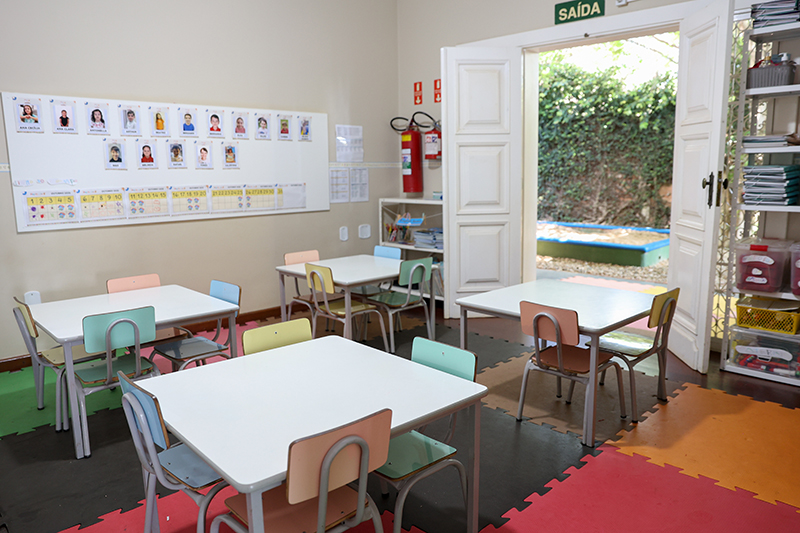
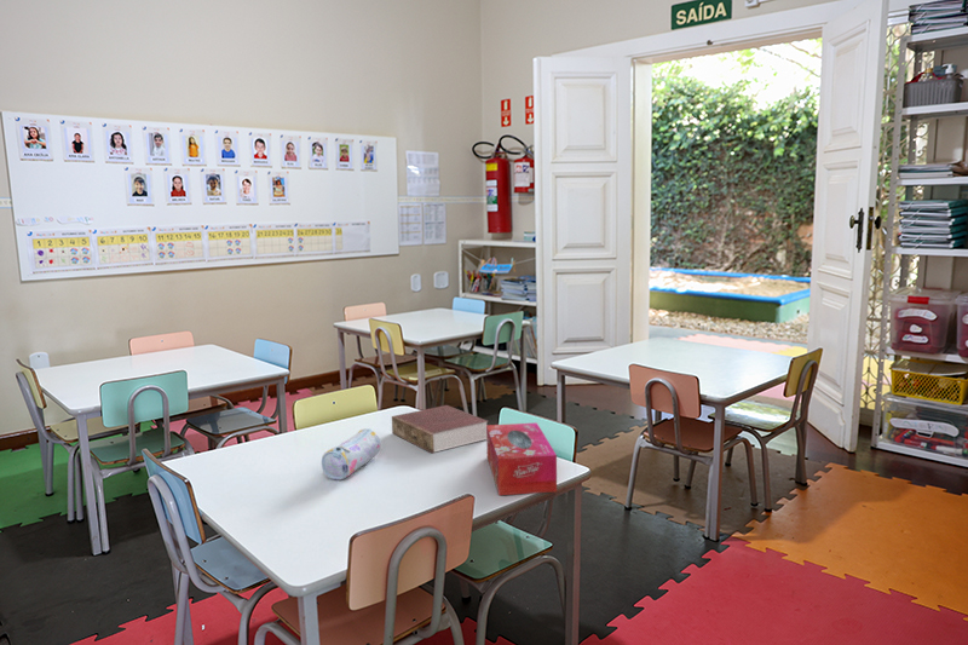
+ tissue box (519, 456)
+ pencil case (351, 453)
+ book (439, 427)
